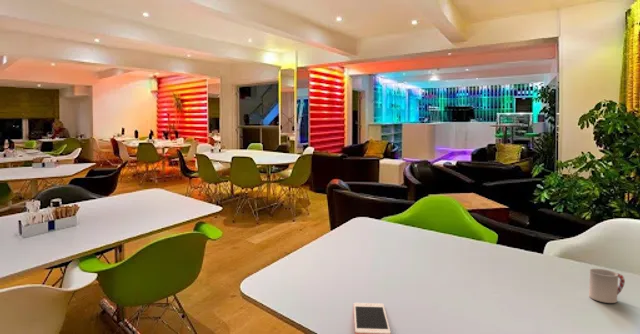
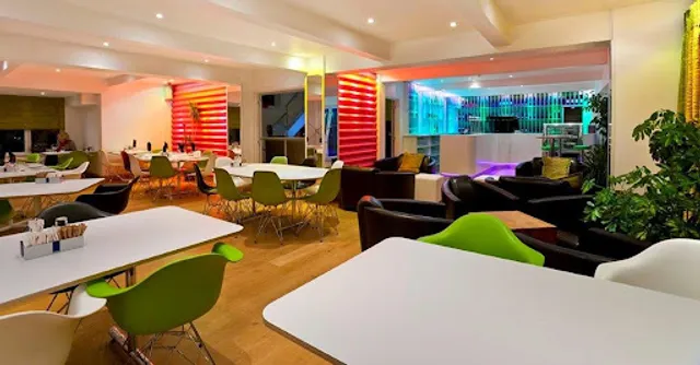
- cup (608, 285)
- cell phone (370, 318)
